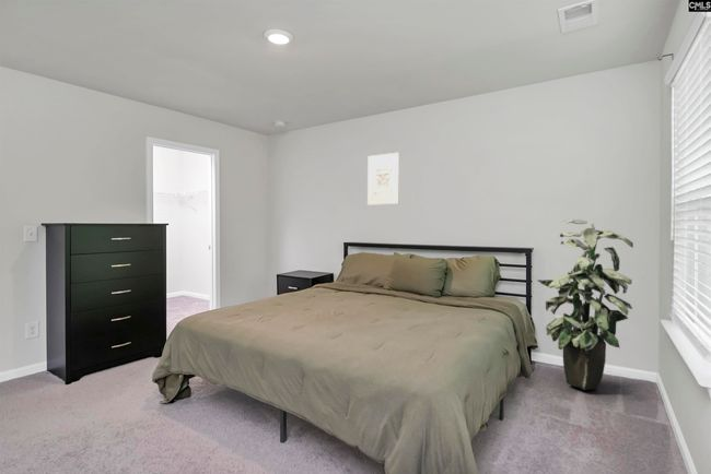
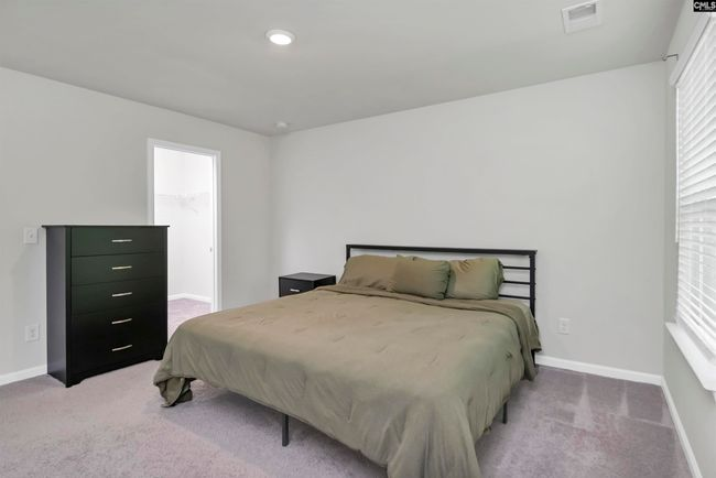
- indoor plant (581, 301)
- wall art (383, 179)
